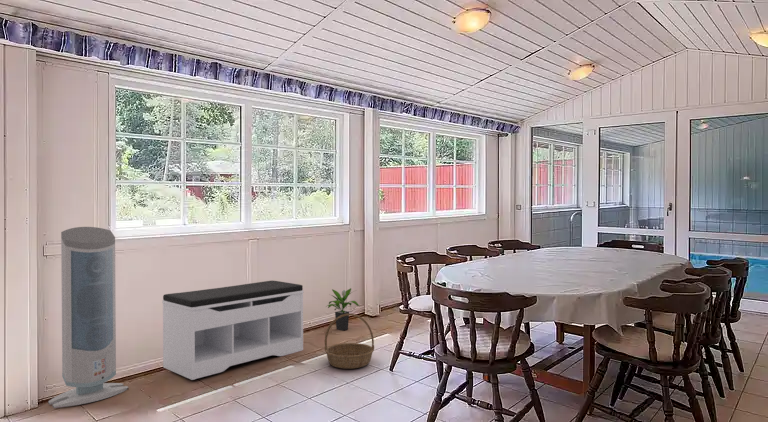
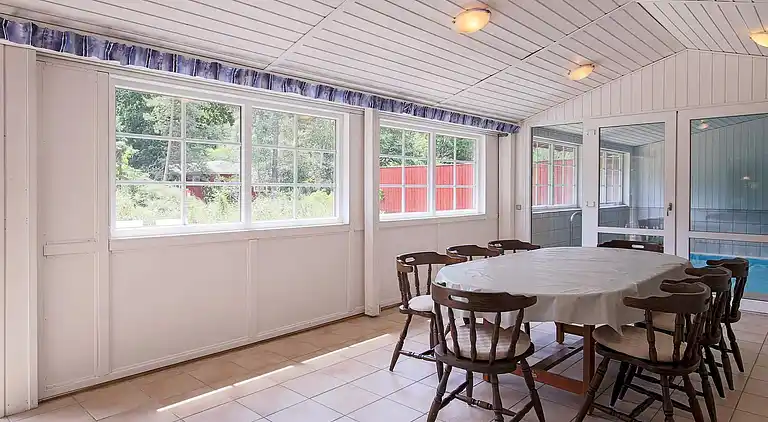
- basket (349, 343)
- air purifier (89, 311)
- bench (236, 323)
- potted plant (342, 309)
